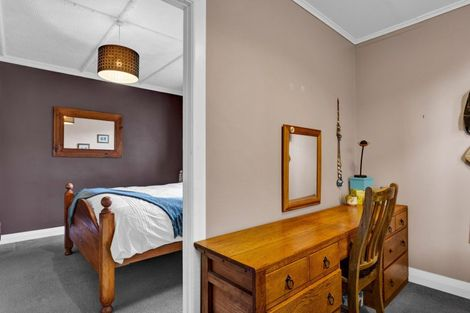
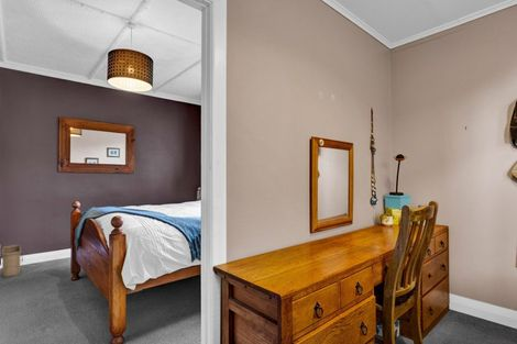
+ basket (11, 259)
